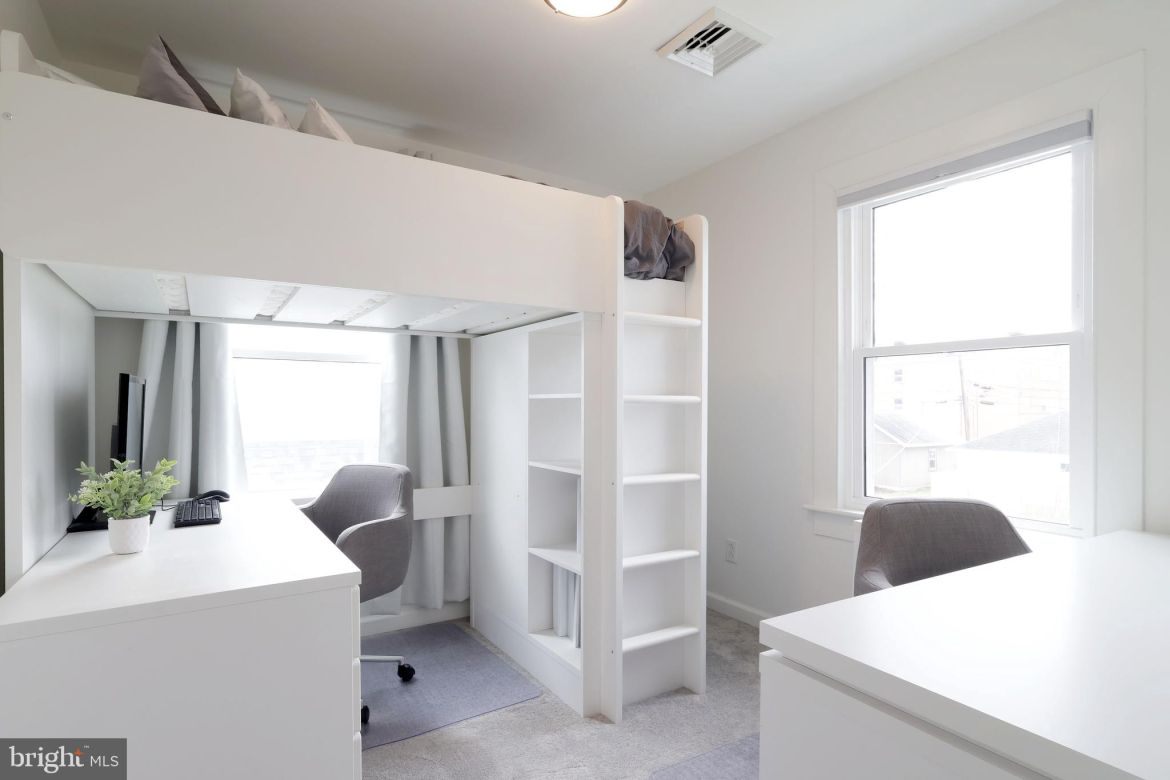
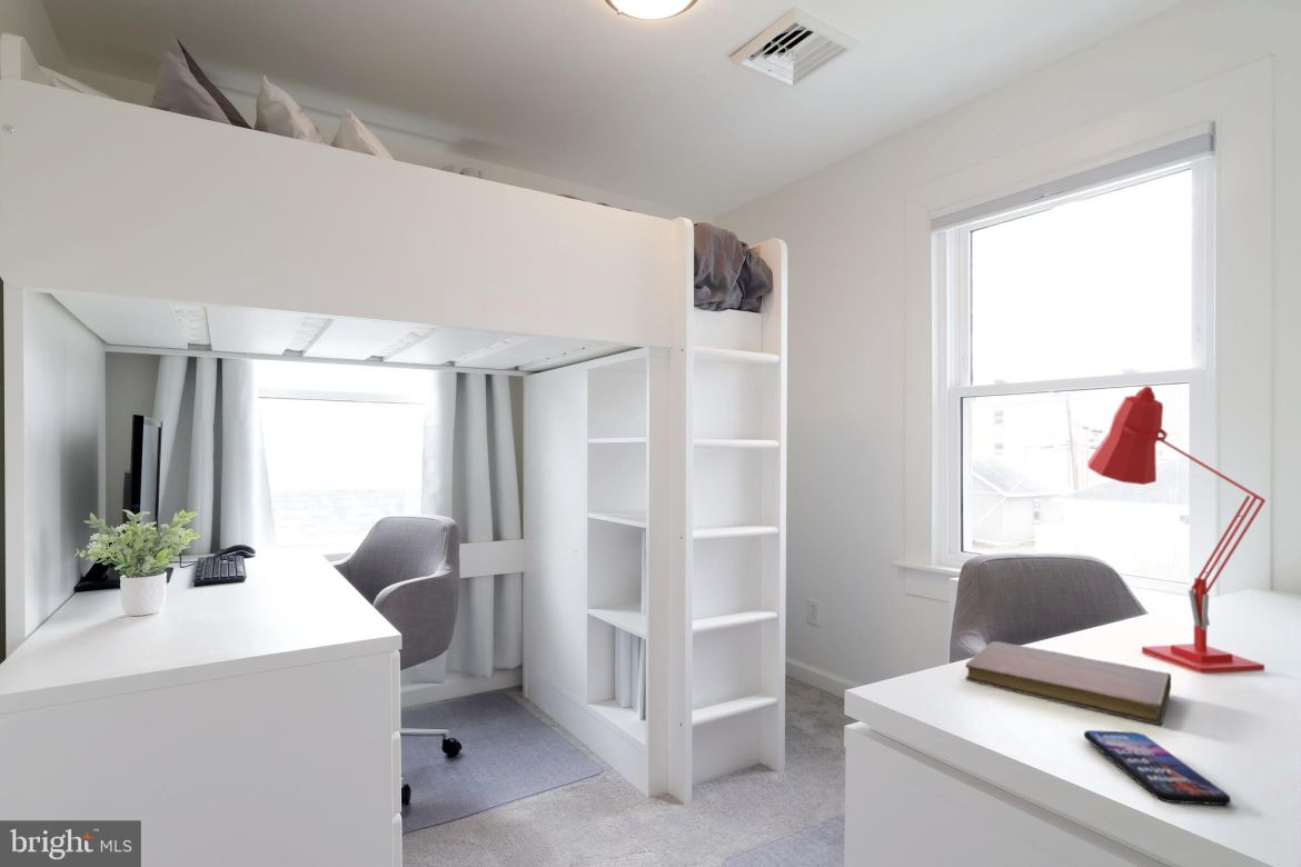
+ desk lamp (1154, 481)
+ smartphone (1150, 764)
+ notebook (1065, 676)
